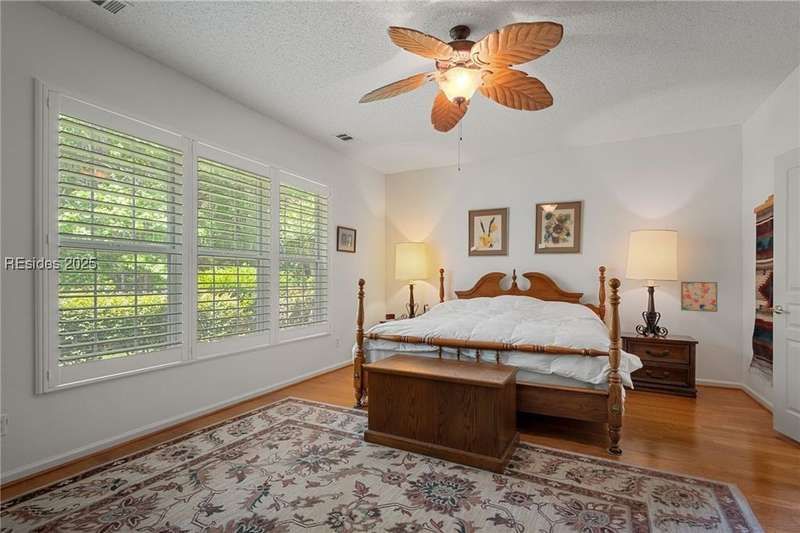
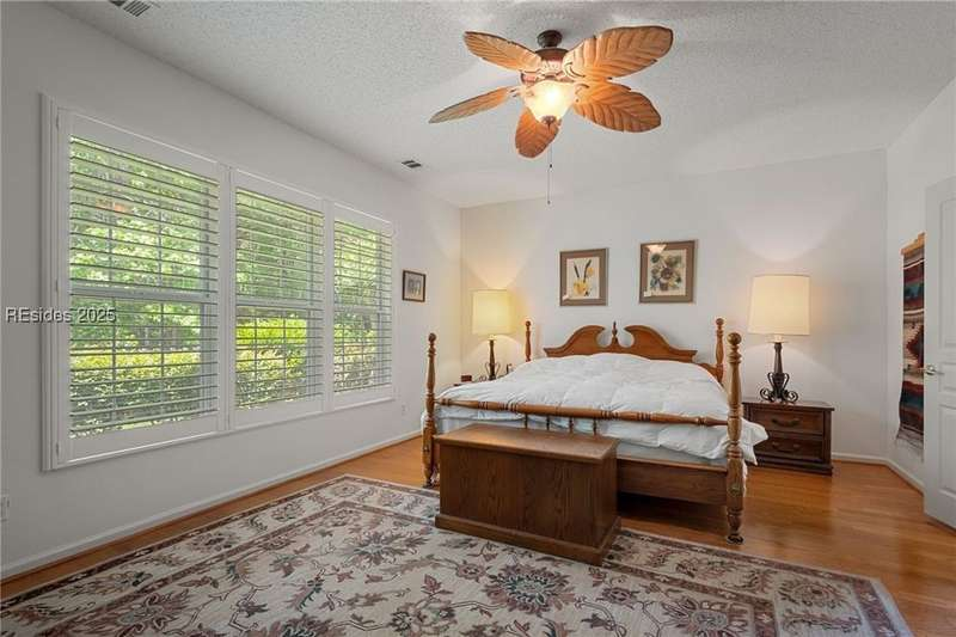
- wall art (698, 296)
